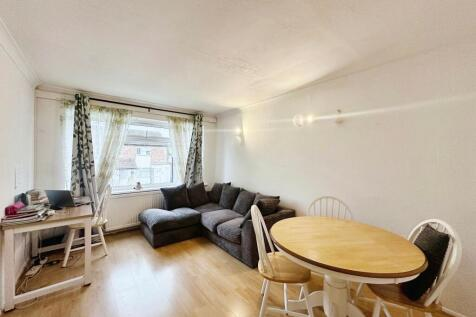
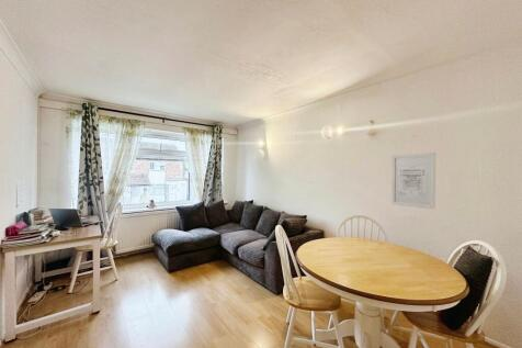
+ wall art (411, 180)
